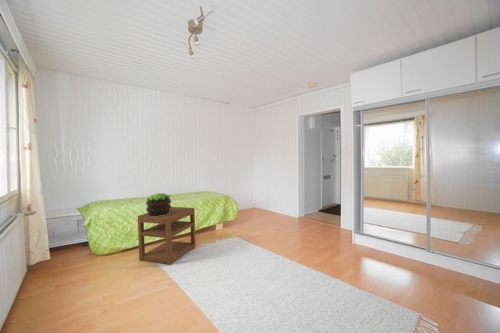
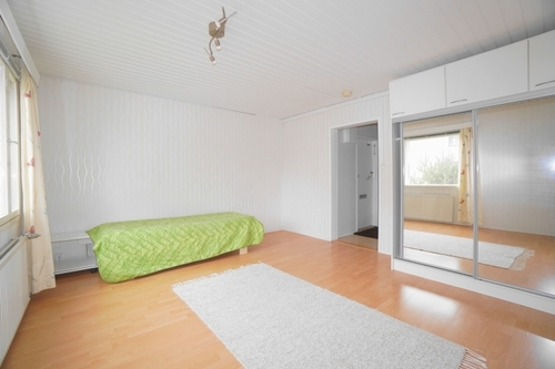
- potted plant (158, 203)
- nightstand (168, 232)
